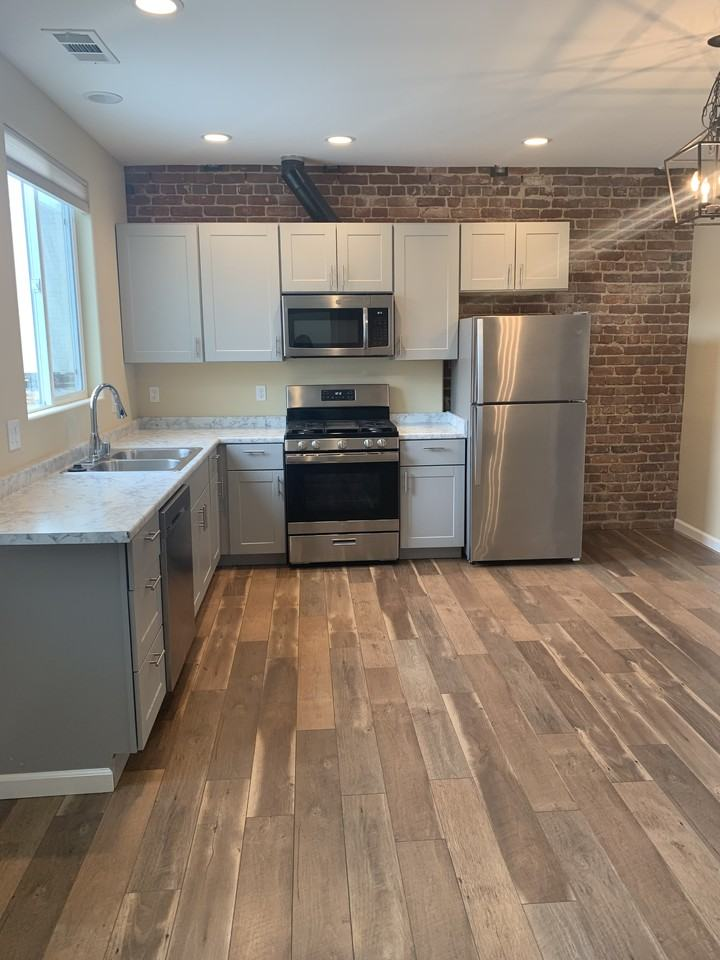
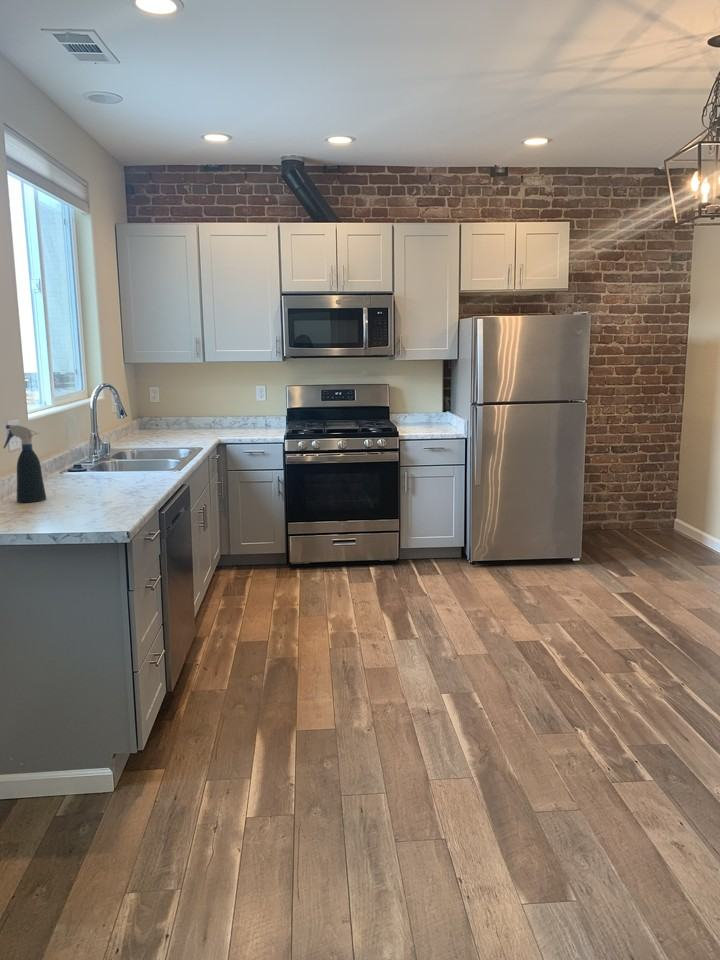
+ spray bottle (26, 462)
